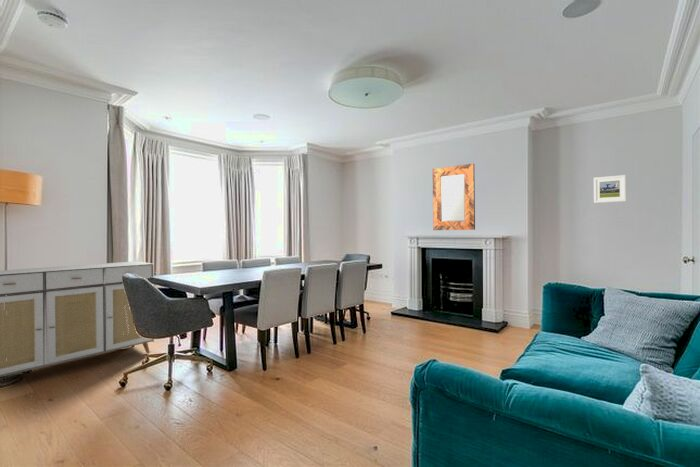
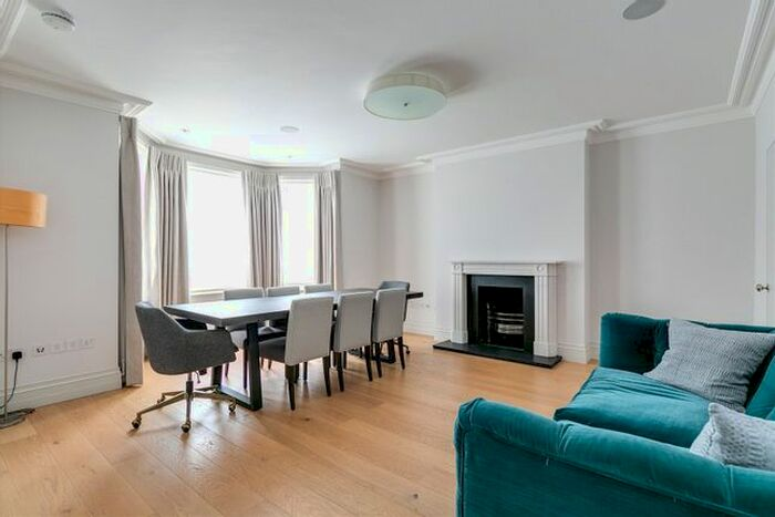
- home mirror (453, 198)
- sideboard (70, 316)
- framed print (609, 189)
